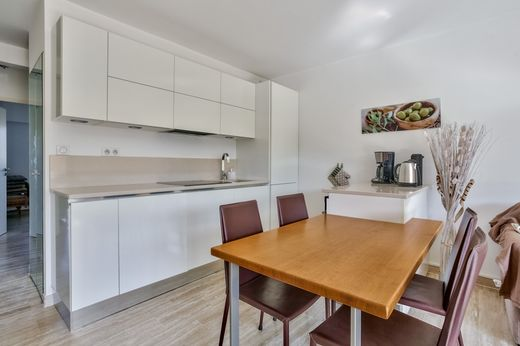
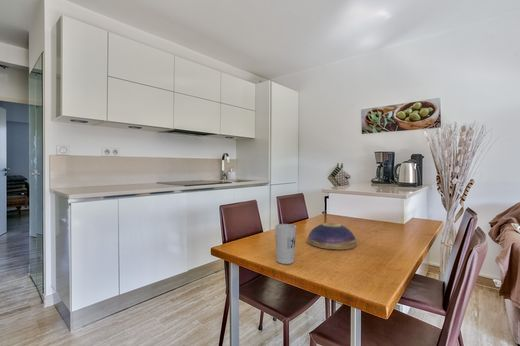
+ cup (285, 243)
+ decorative bowl (331, 232)
